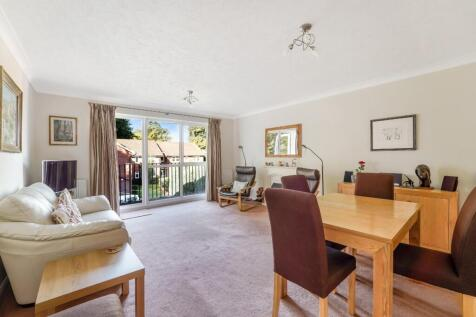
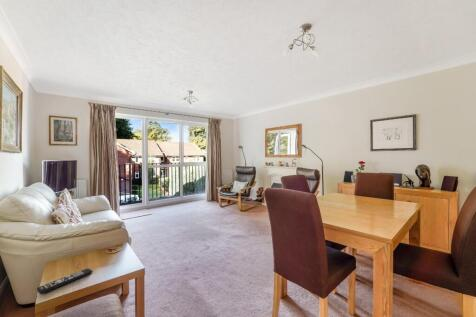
+ remote control (66, 280)
